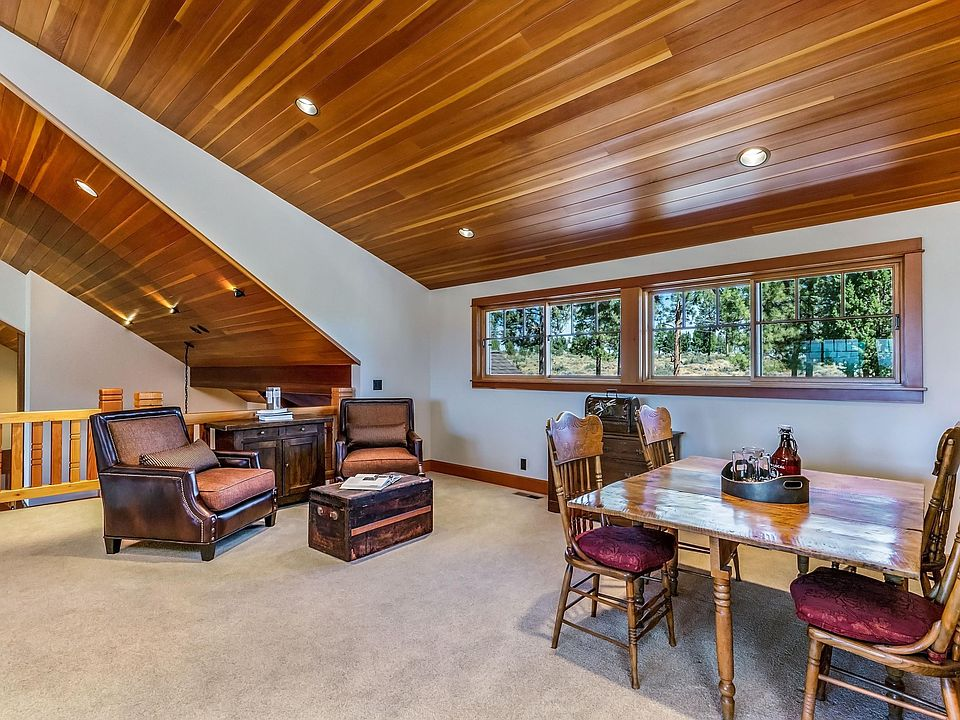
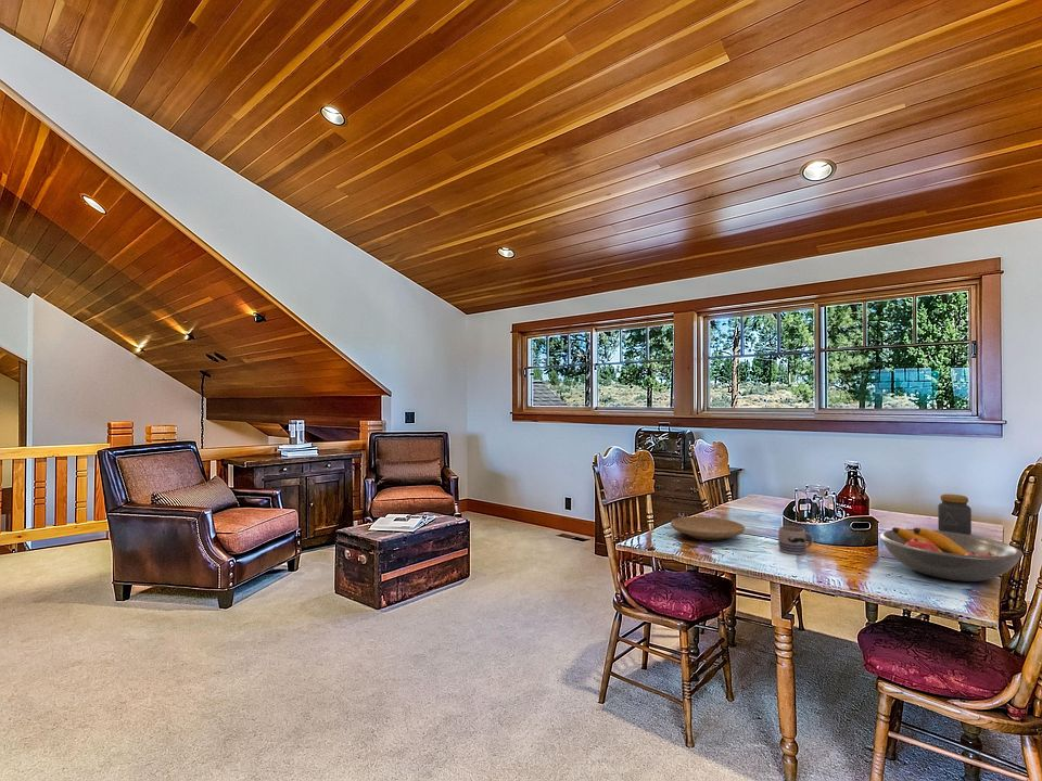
+ jar (954, 514)
+ plate (707, 529)
+ mug (796, 539)
+ fruit bowl (946, 553)
